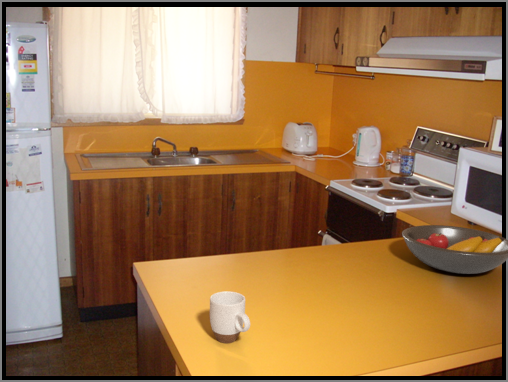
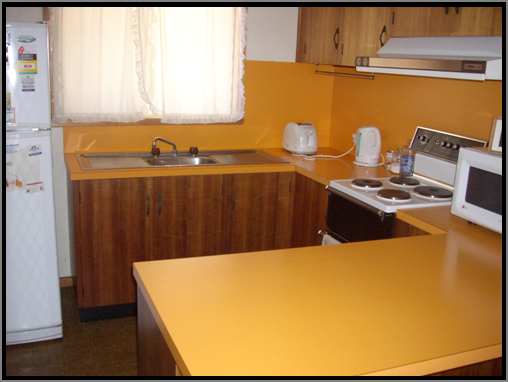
- mug (232, 321)
- fruit bowl (455, 248)
